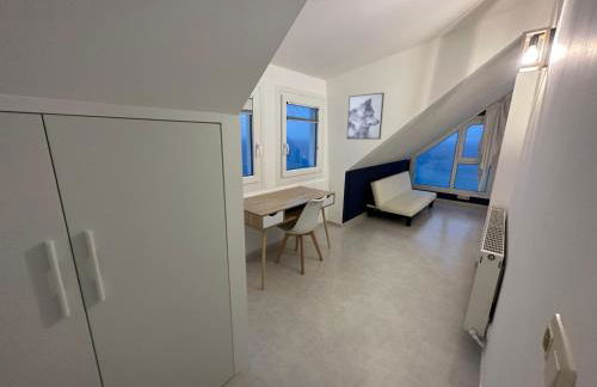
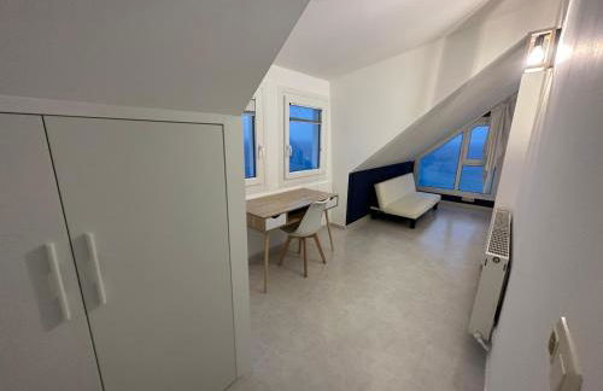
- wall art (364, 117)
